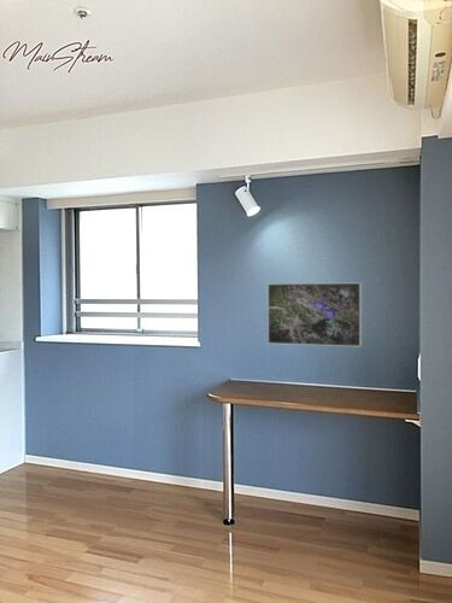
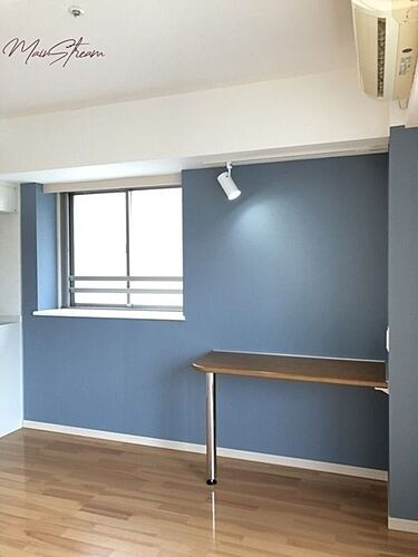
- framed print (312, 314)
